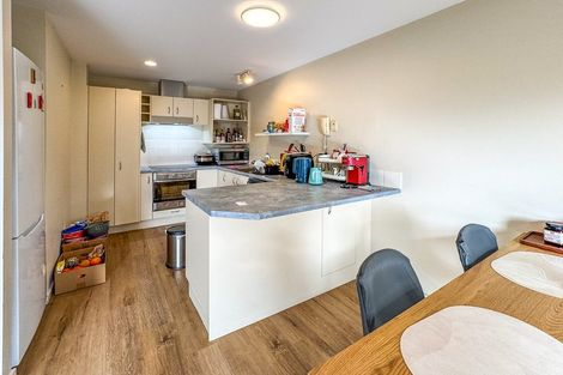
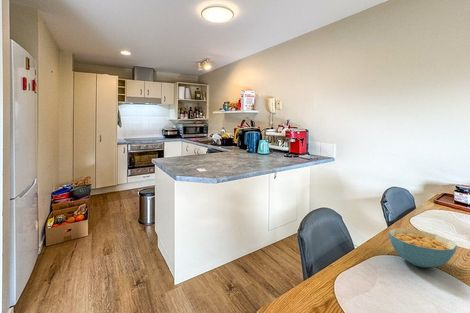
+ cereal bowl (419, 250)
